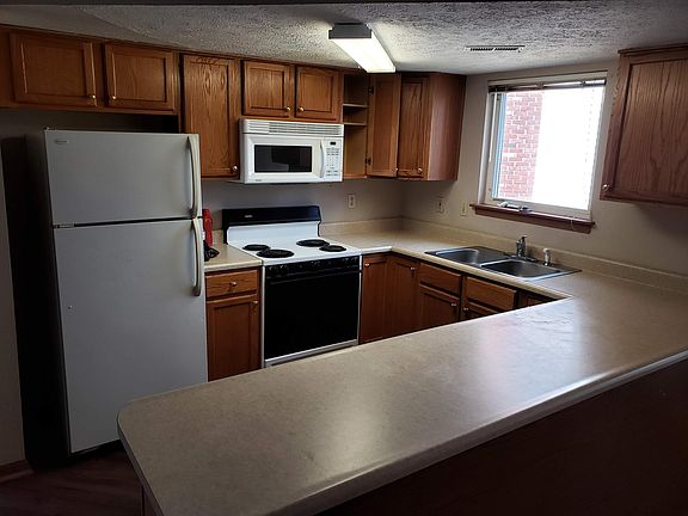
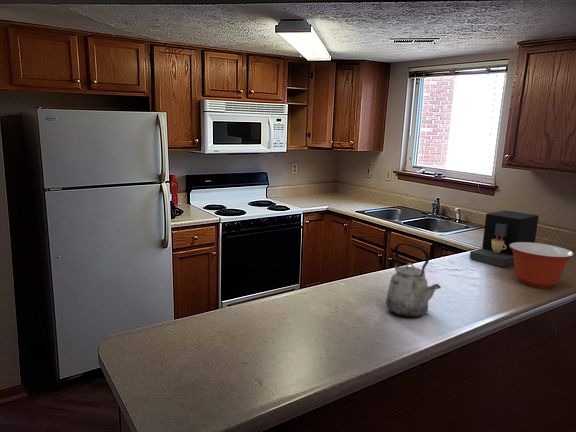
+ coffee maker (504, 237)
+ mixing bowl (538, 266)
+ kettle (415, 281)
